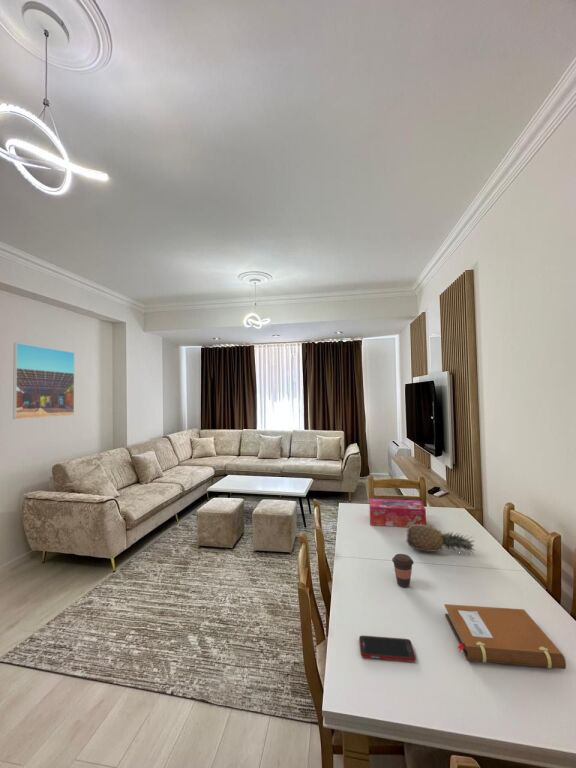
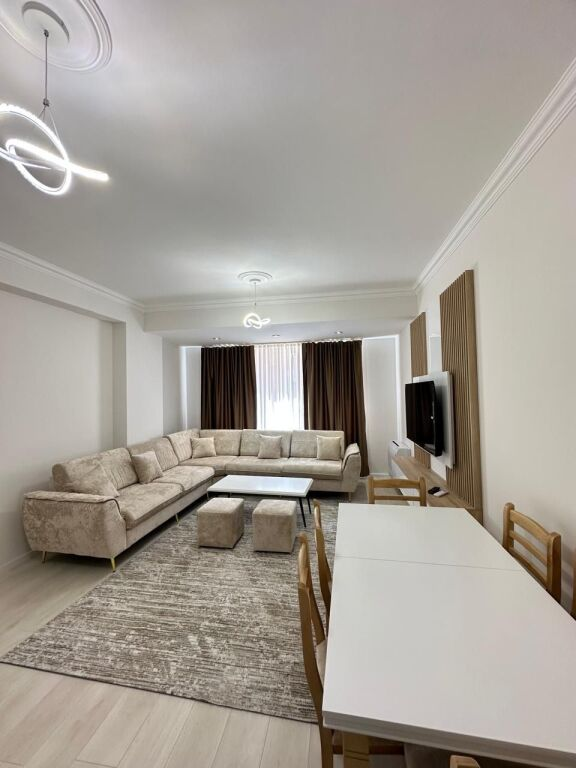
- fruit (440, 539)
- notebook (496, 633)
- tissue box (396, 512)
- coffee cup (403, 570)
- cell phone (386, 648)
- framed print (46, 382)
